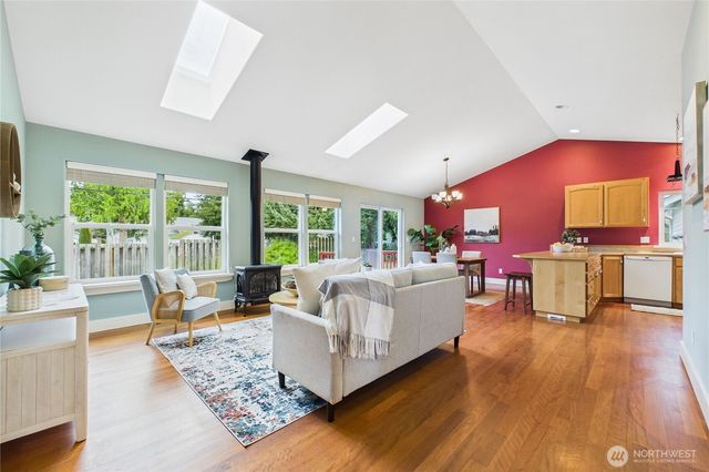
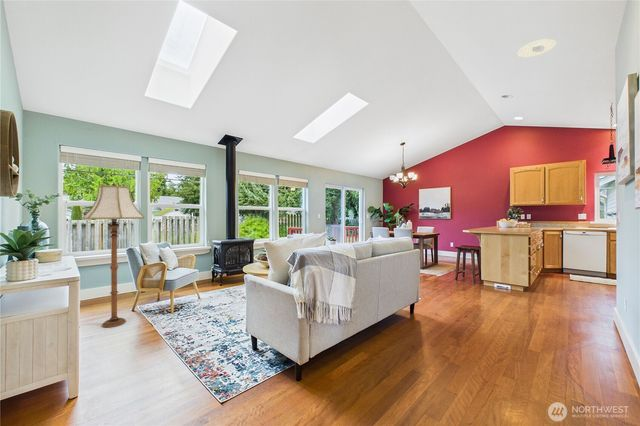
+ recessed light (536, 47)
+ floor lamp (114, 252)
